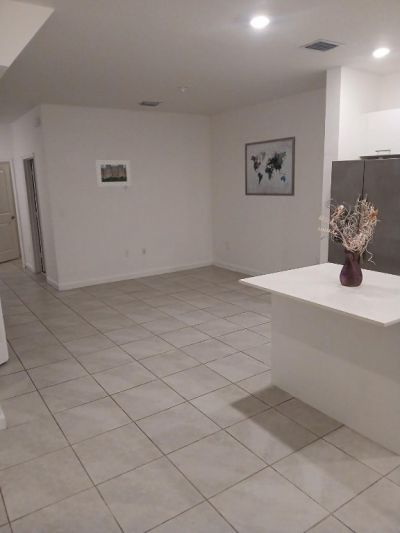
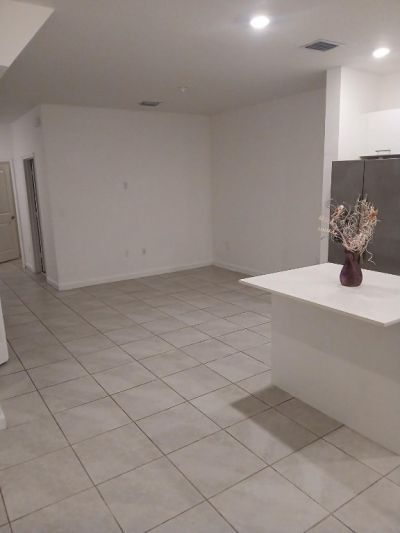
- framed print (113, 173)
- wall art (268, 168)
